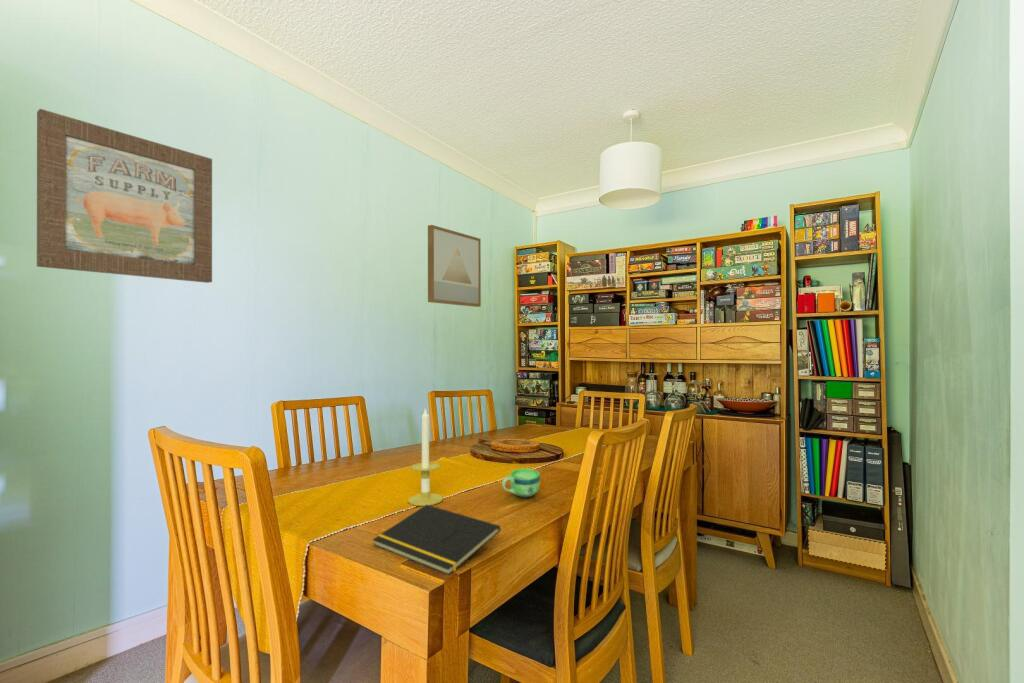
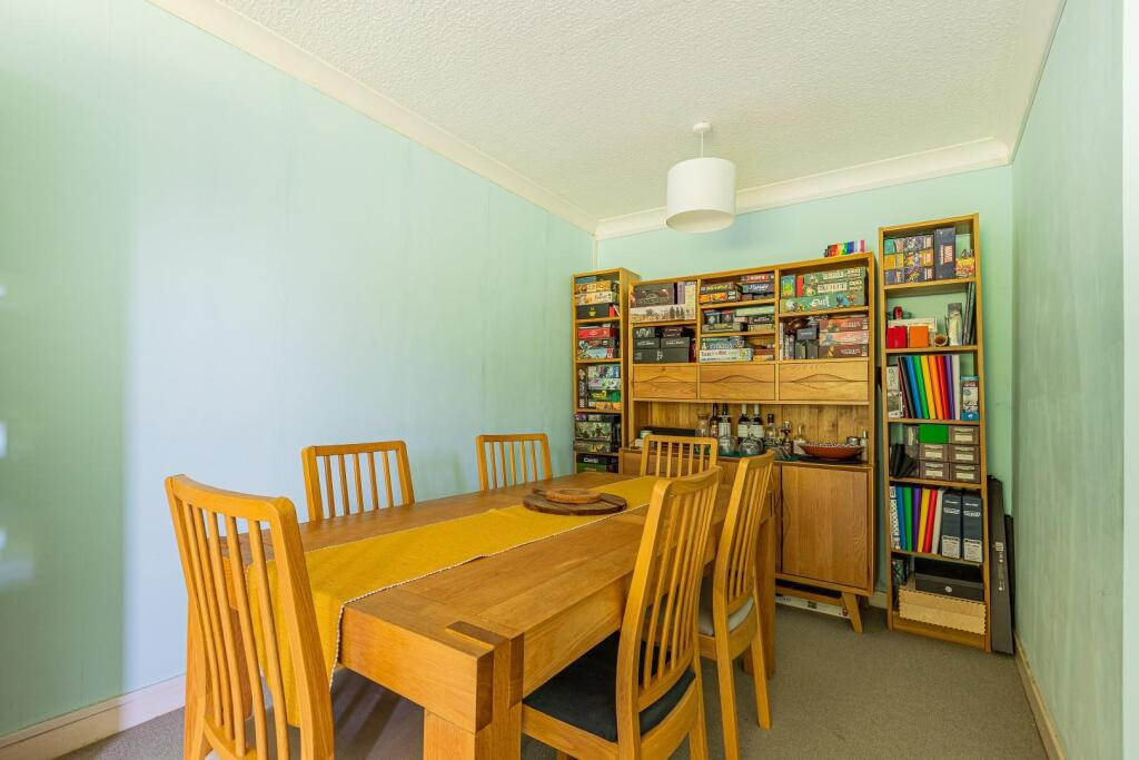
- cup (521, 484)
- wall art (134, 206)
- notepad (436, 535)
- wall art (455, 268)
- candle (425, 453)
